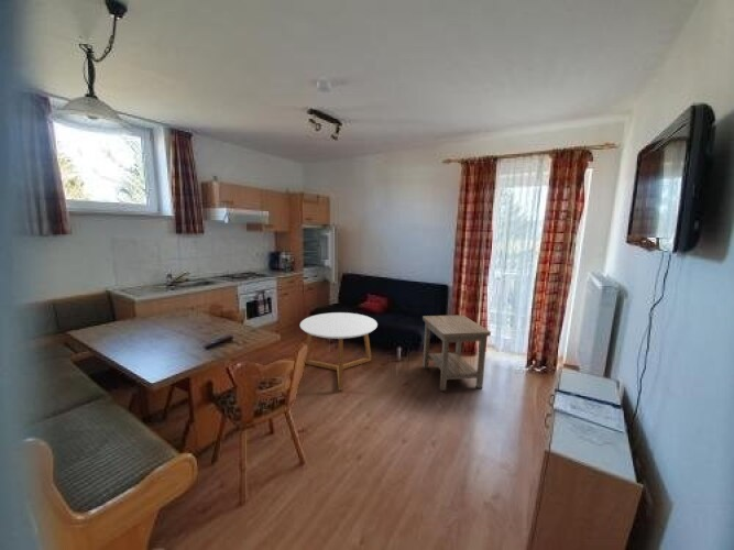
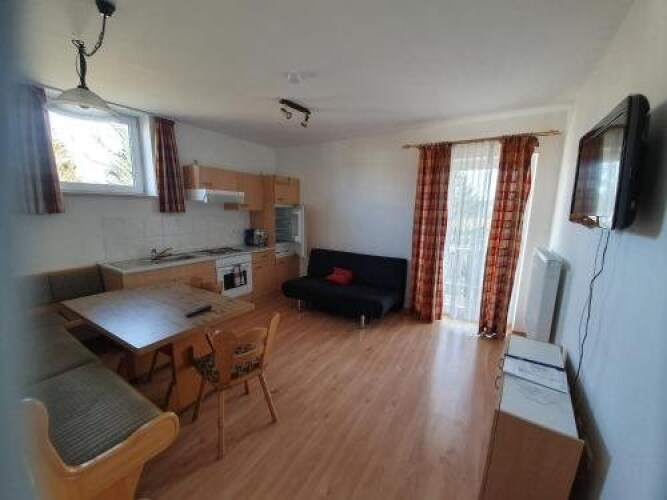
- side table (452, 353)
- coffee table (339, 346)
